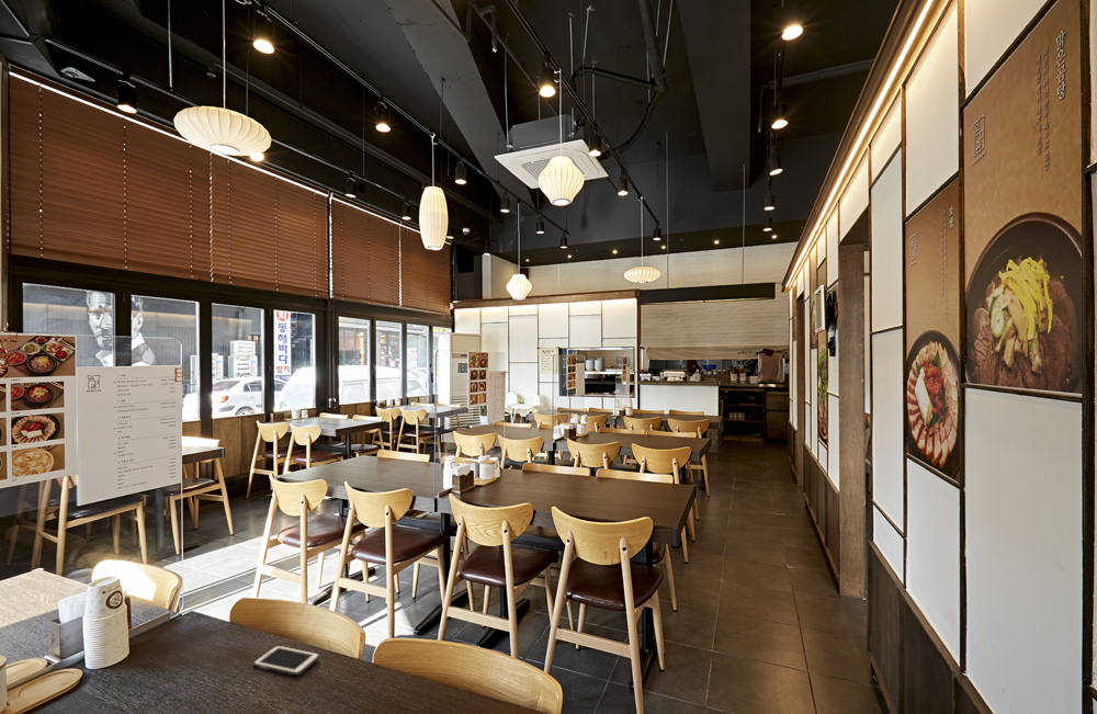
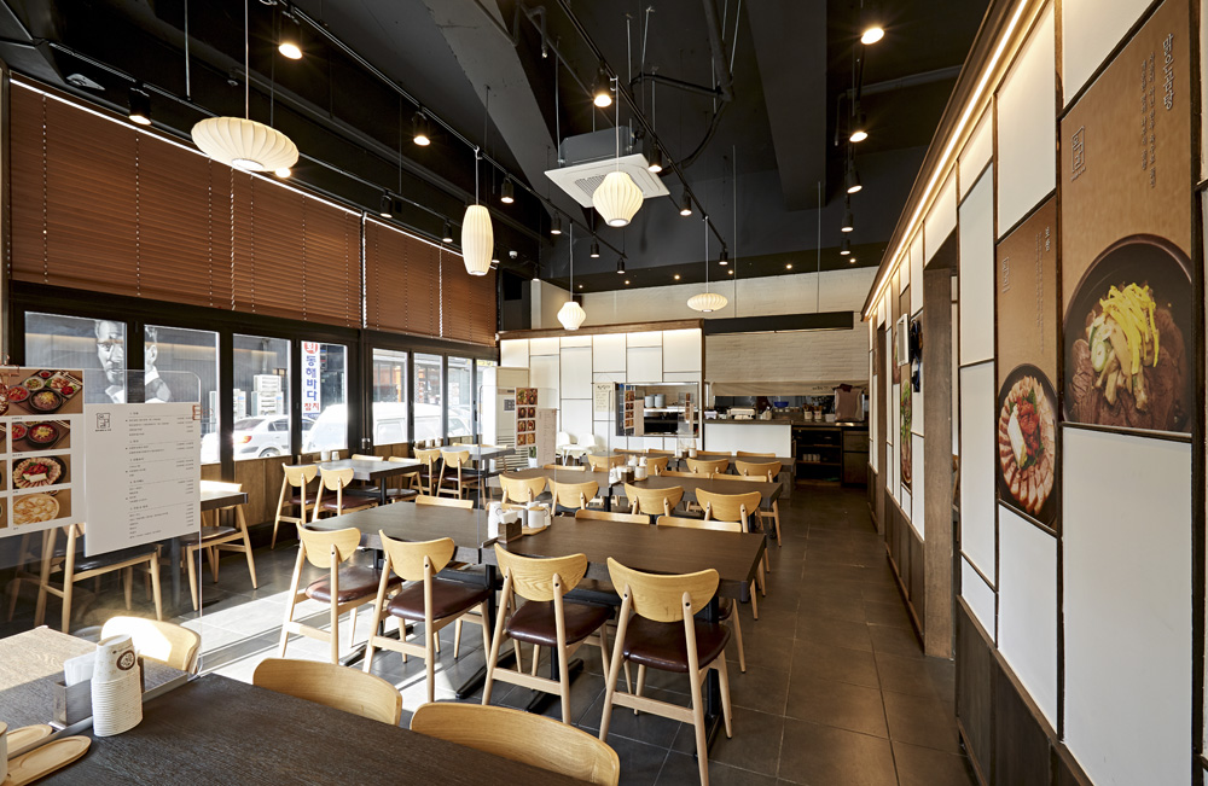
- cell phone (286, 659)
